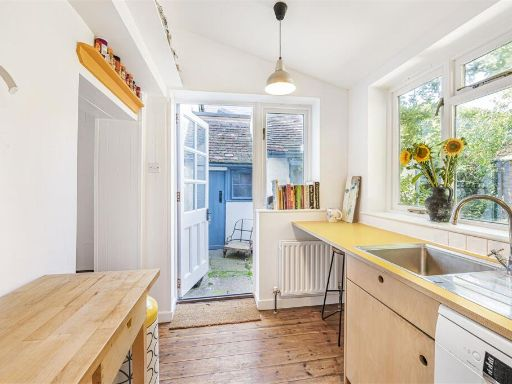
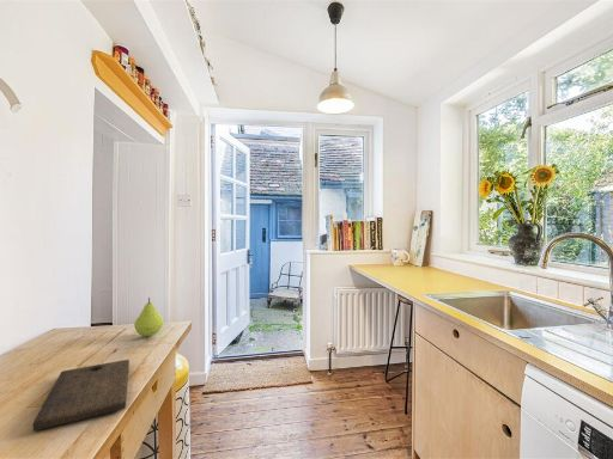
+ fruit (148, 316)
+ cutting board (90, 387)
